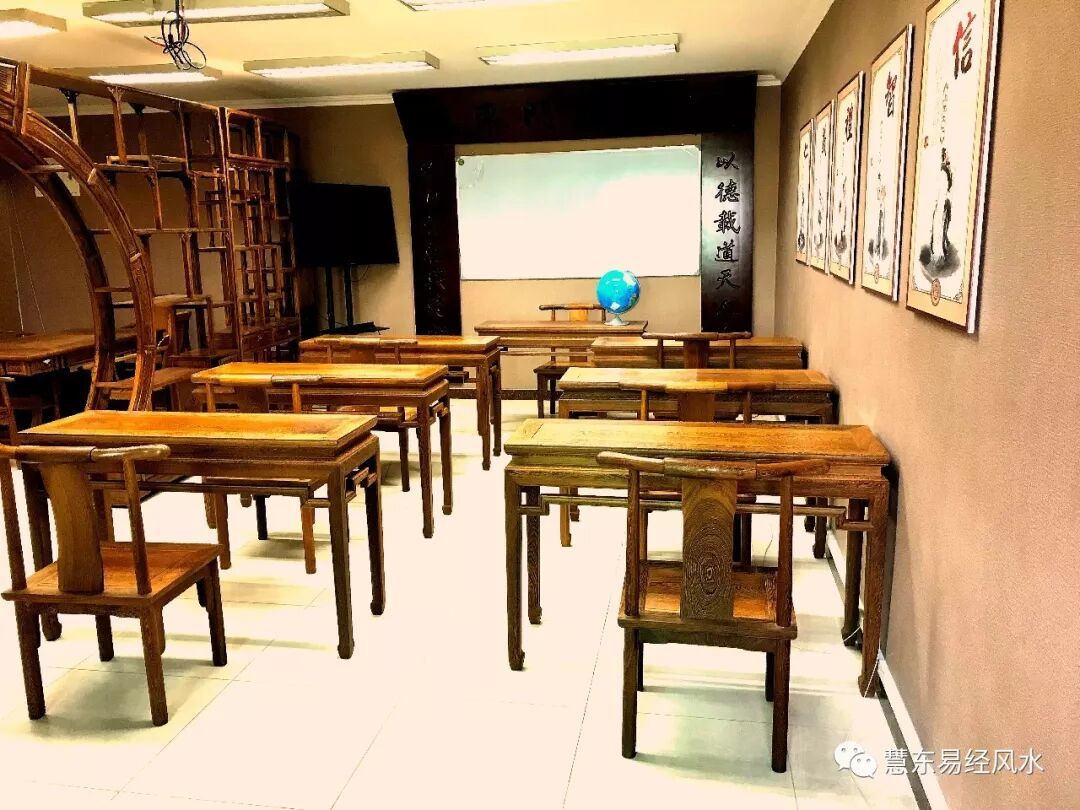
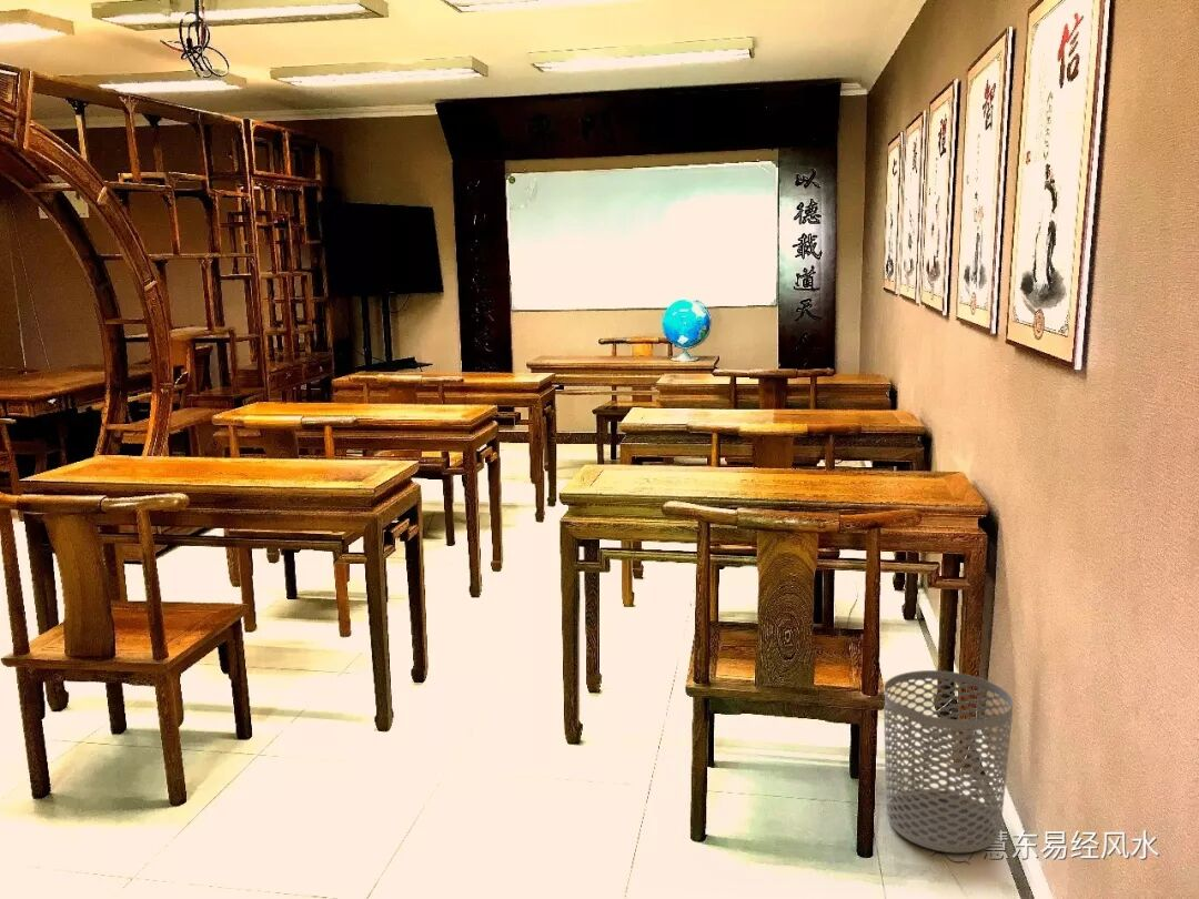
+ waste bin (944, 759)
